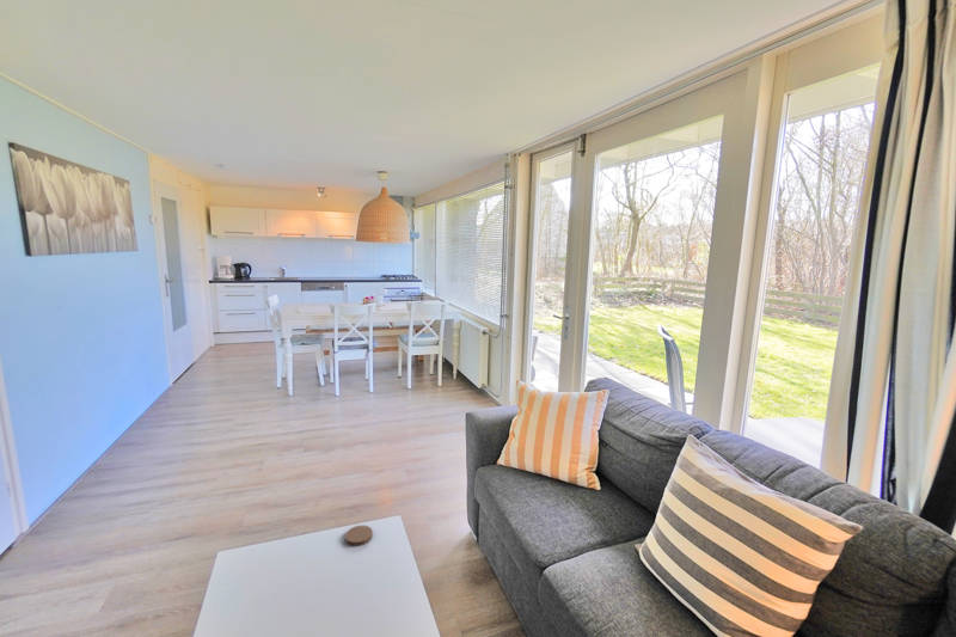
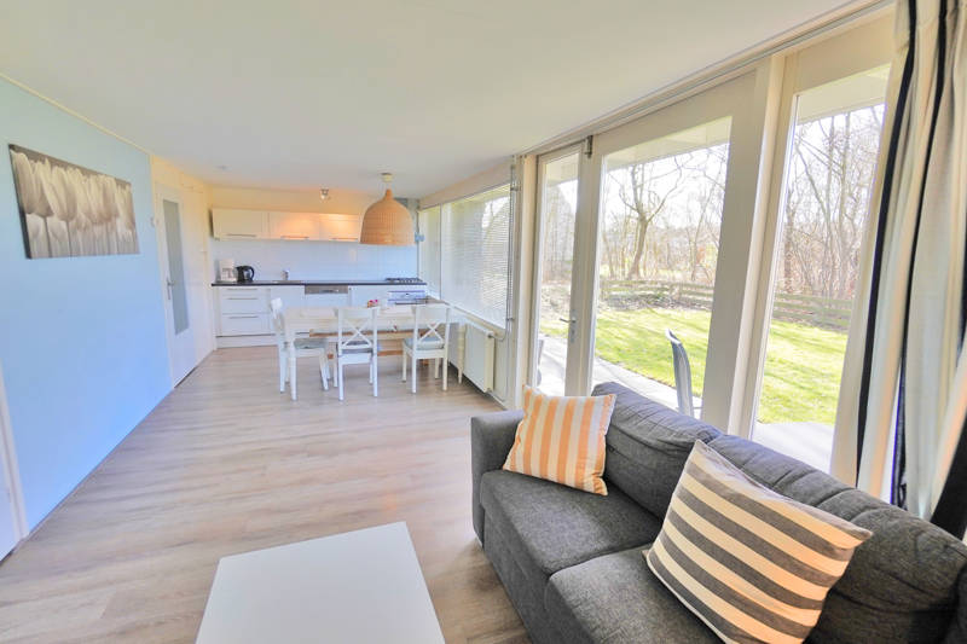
- coaster (358, 534)
